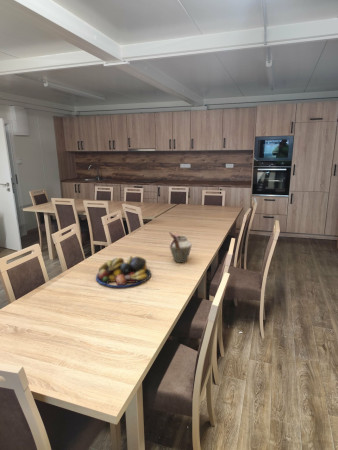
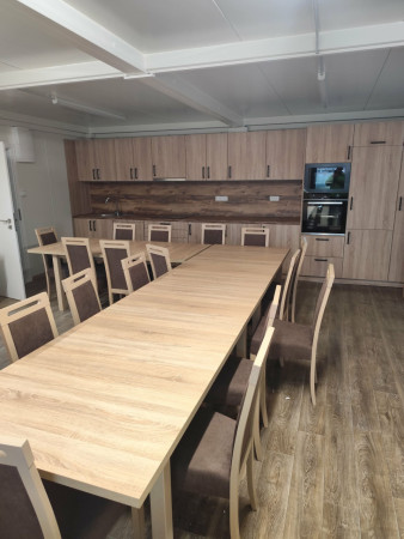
- fruit bowl (123, 266)
- vase (179, 246)
